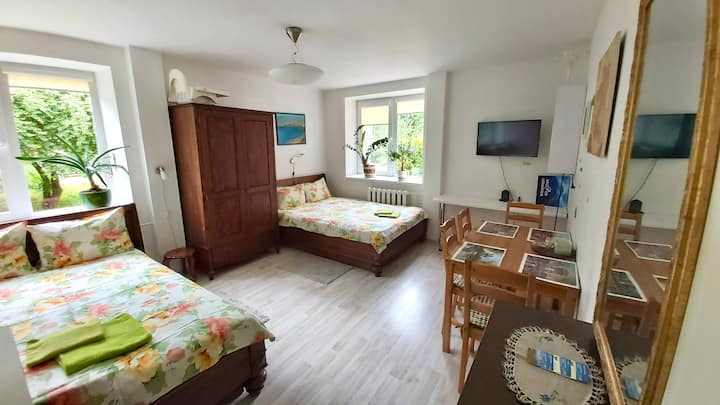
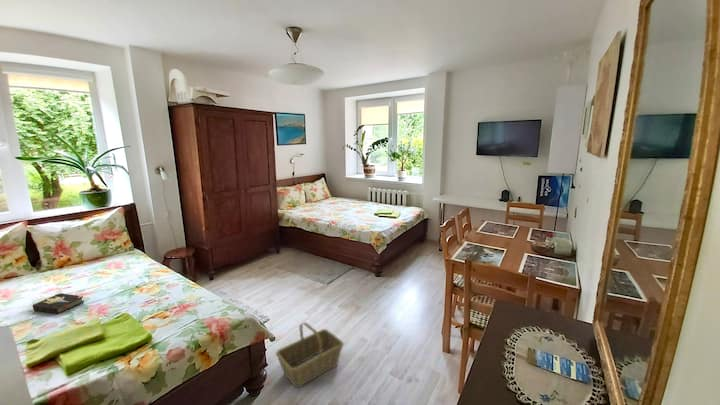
+ basket (310, 348)
+ hardback book (59, 302)
